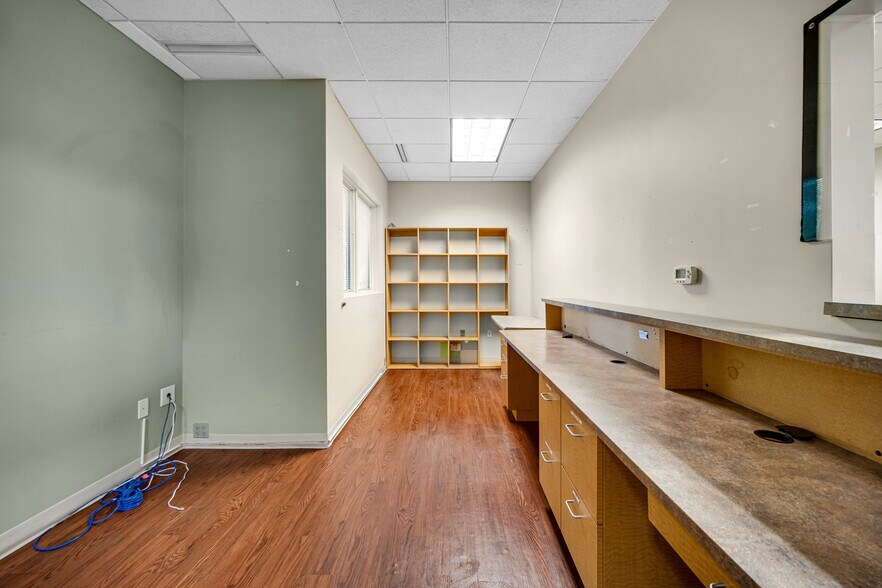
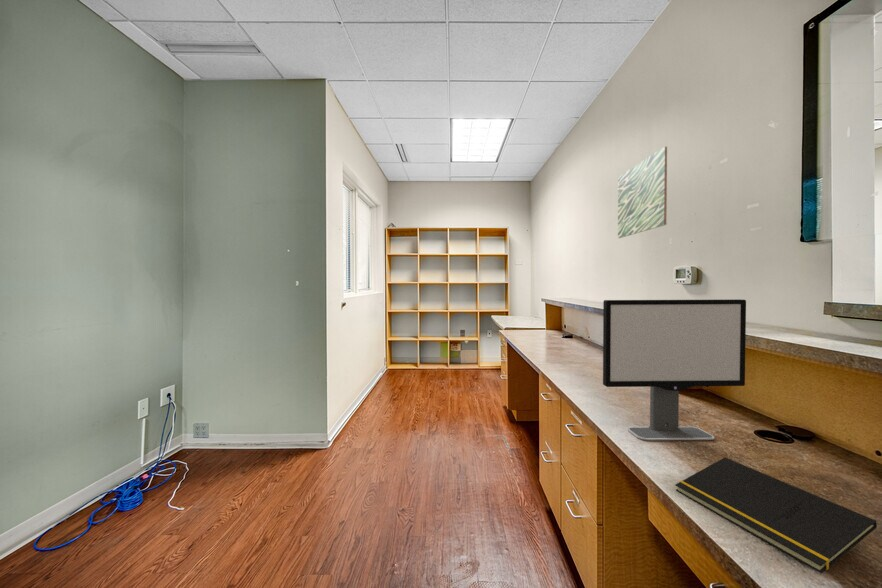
+ wall art (639, 198)
+ notepad (763, 503)
+ computer monitor (671, 367)
